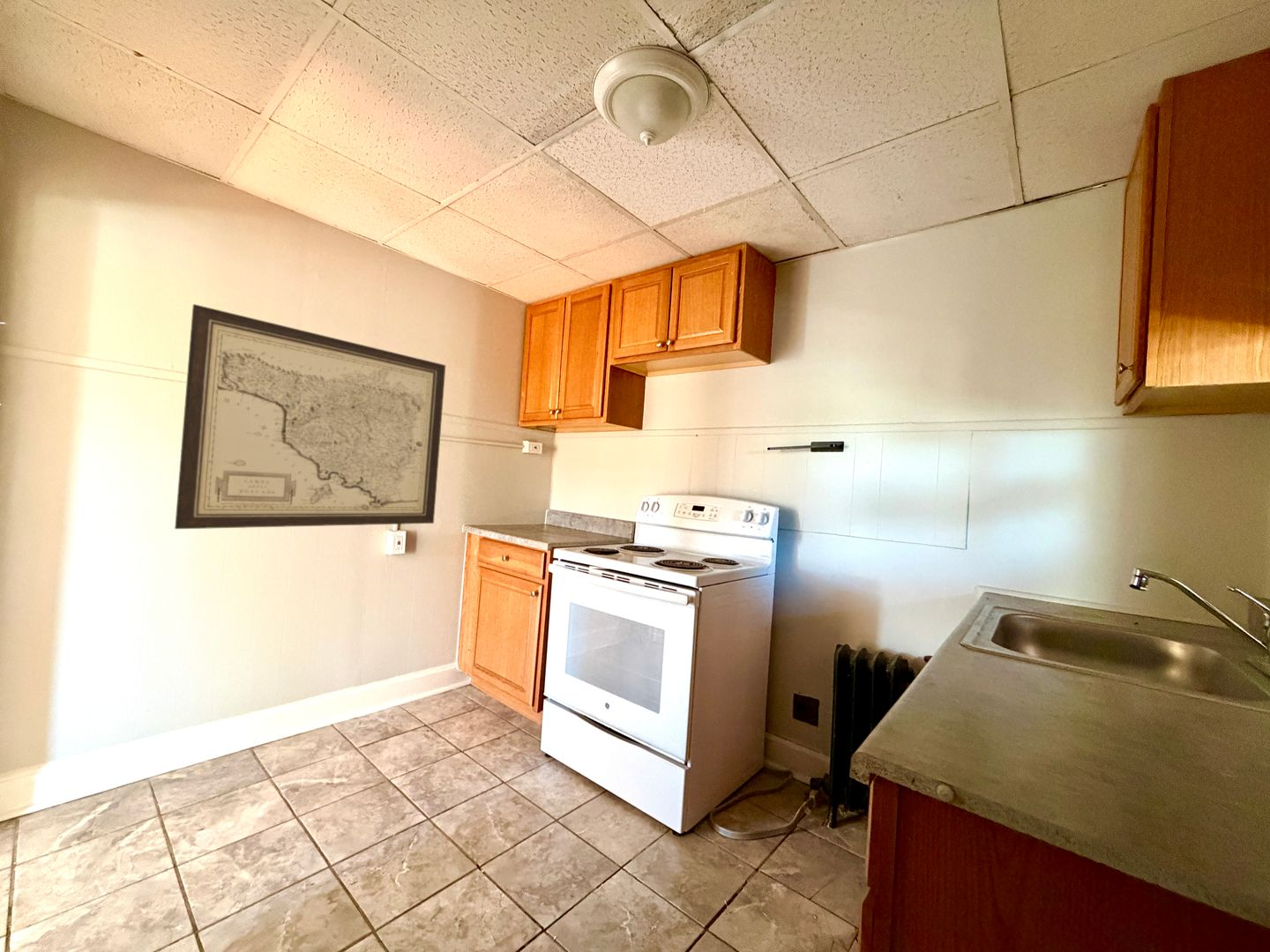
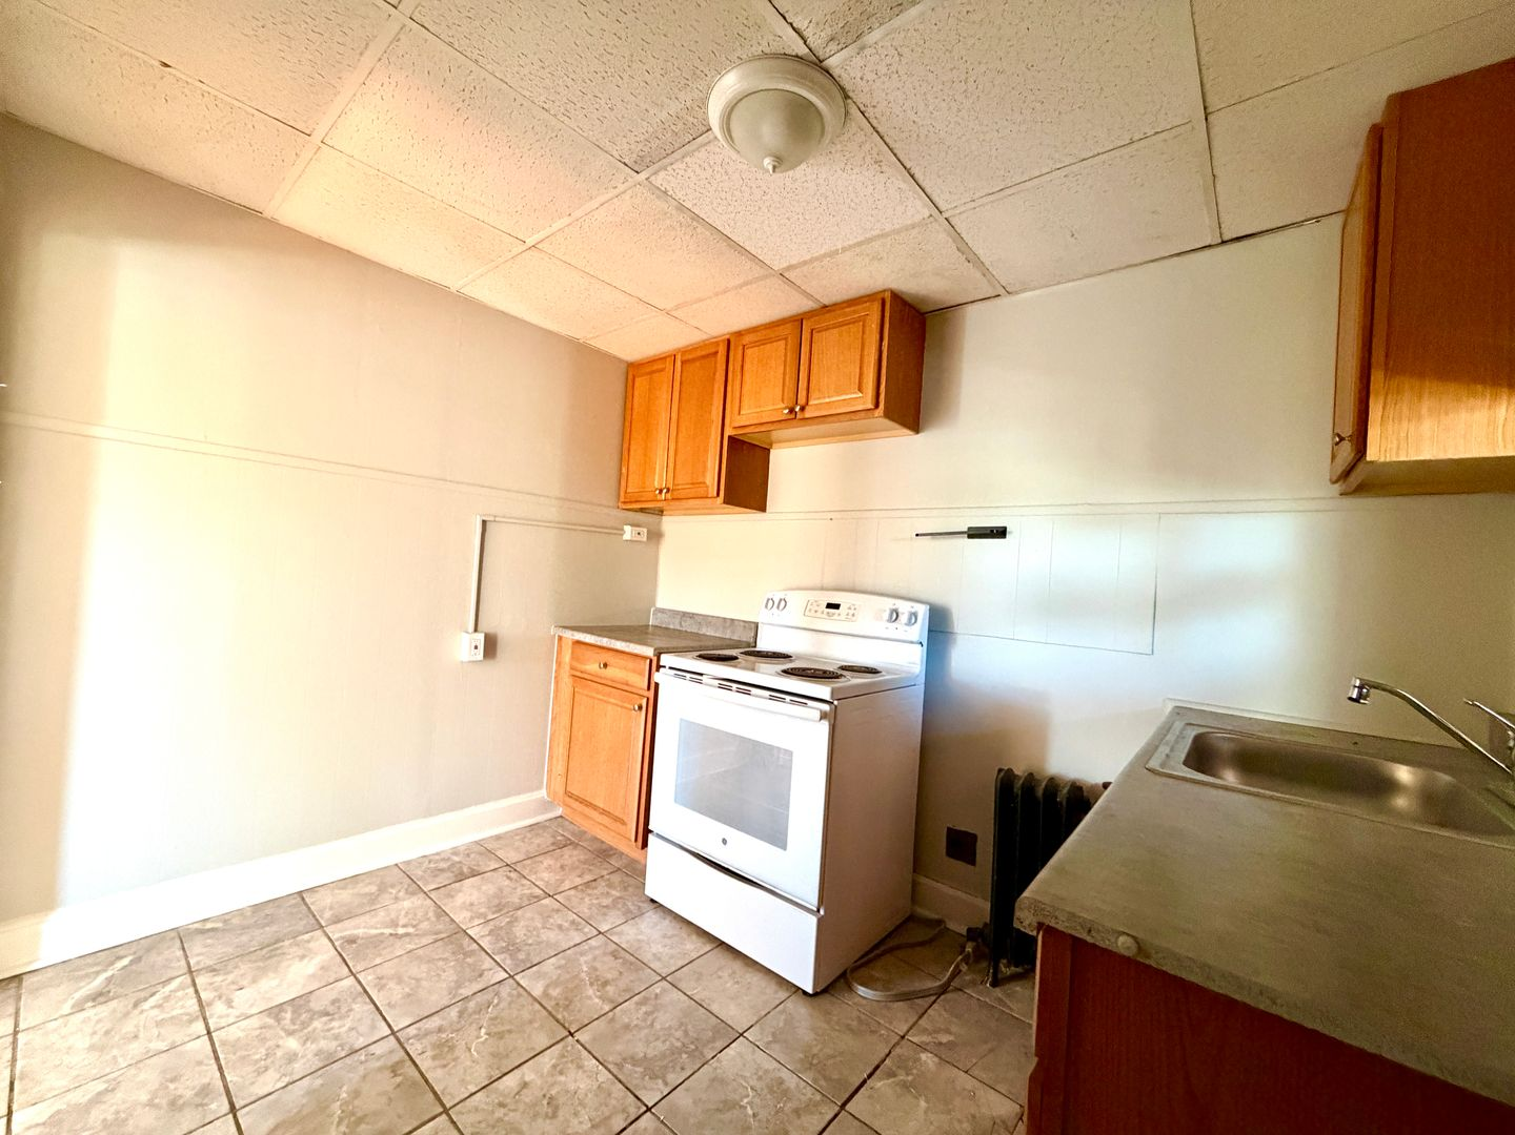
- wall art (333, 432)
